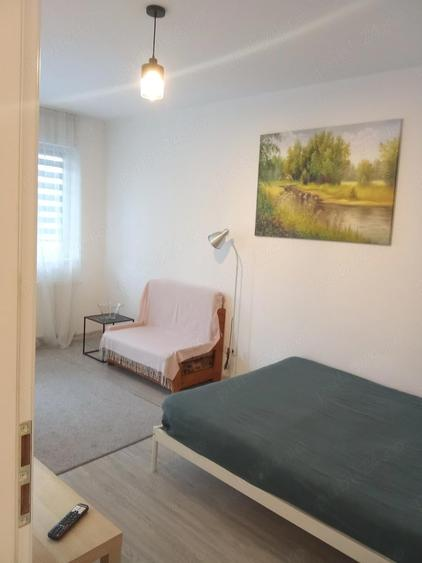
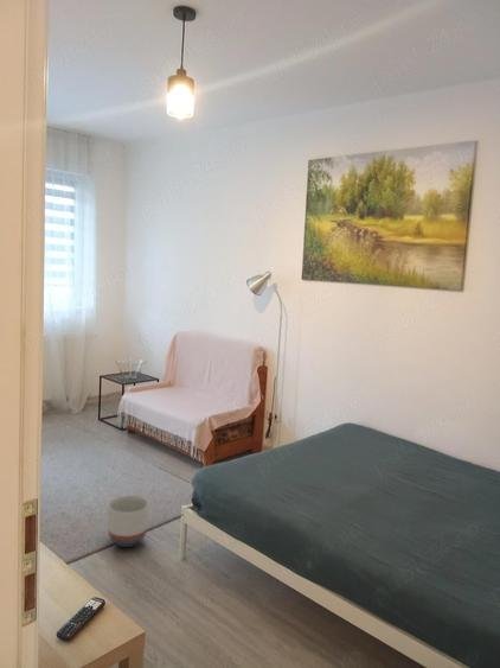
+ planter (128, 523)
